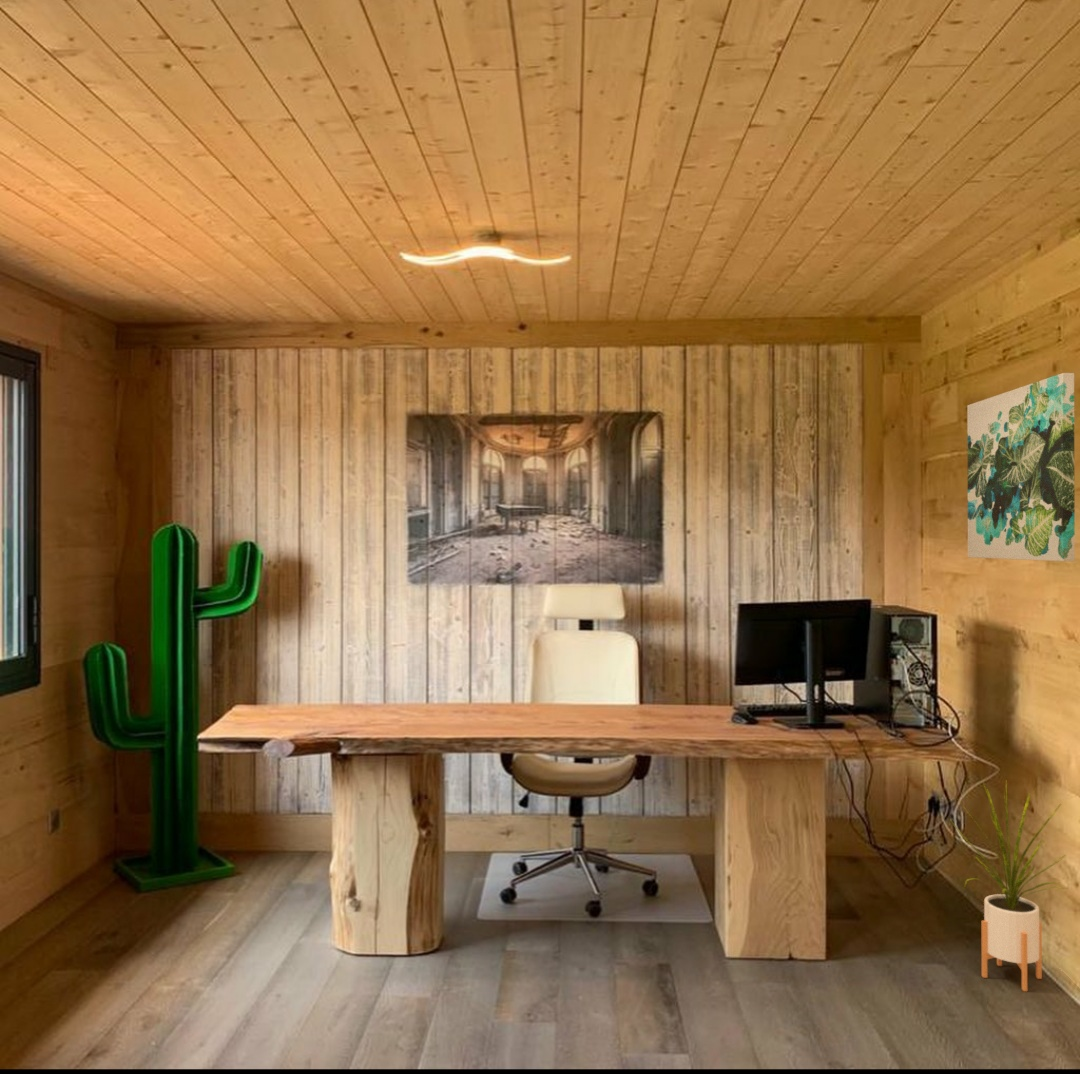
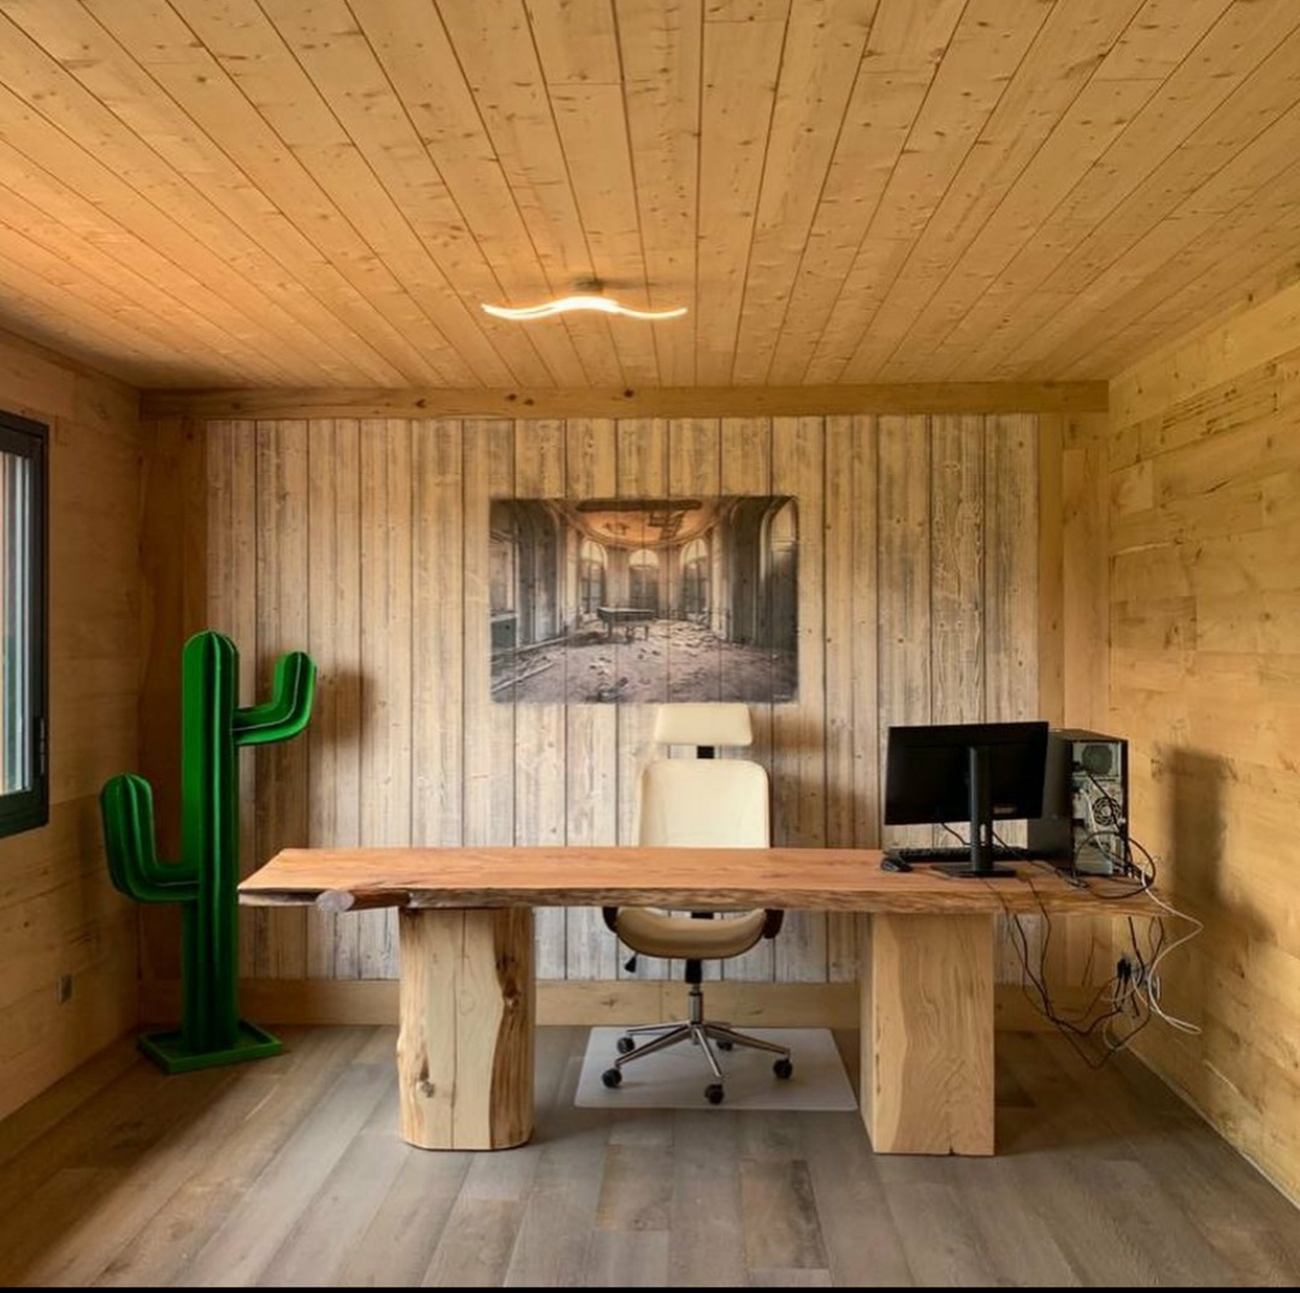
- house plant (1014, 881)
- wall art (1016, 474)
